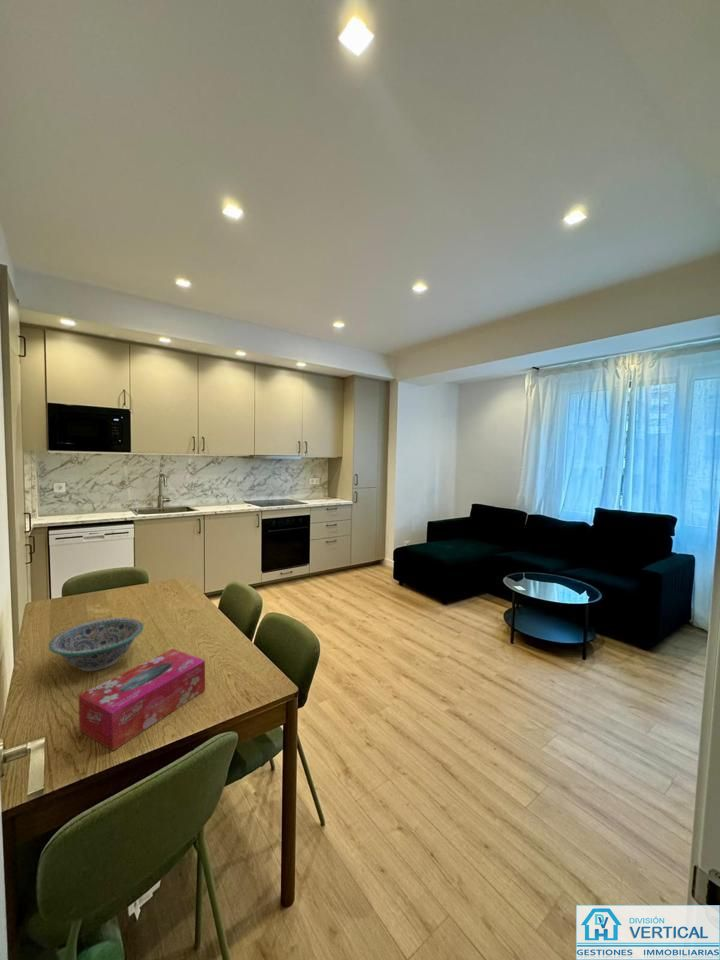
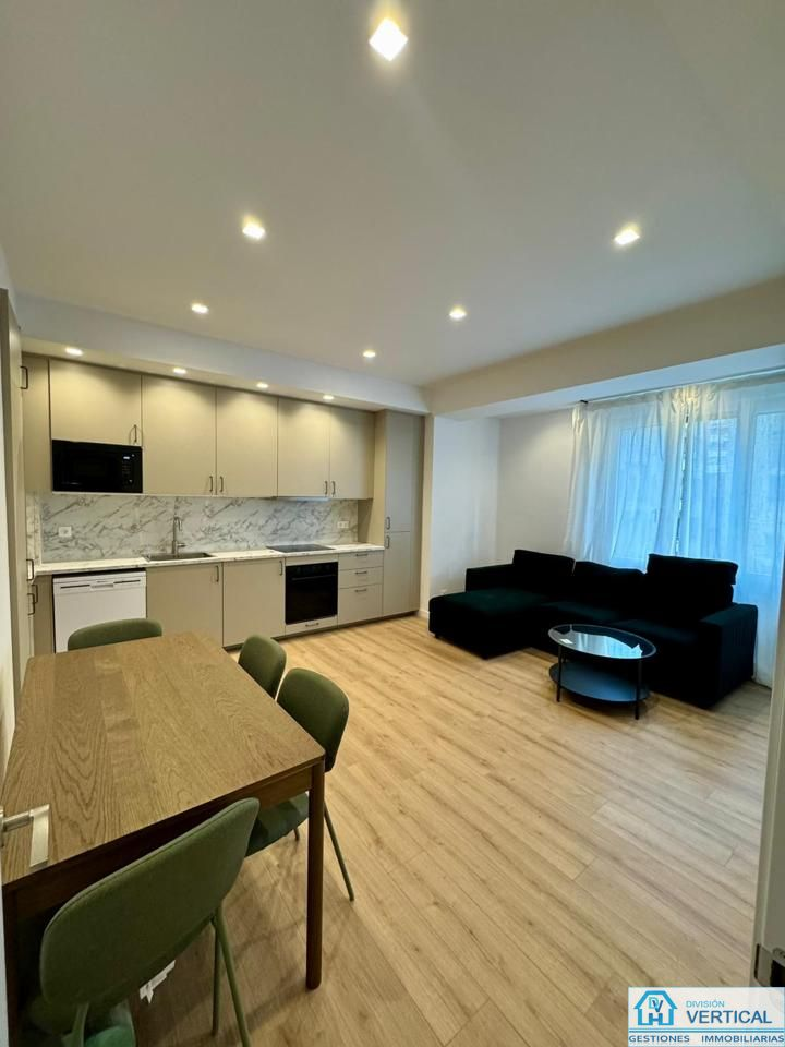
- tissue box (147, 692)
- decorative bowl (99, 648)
